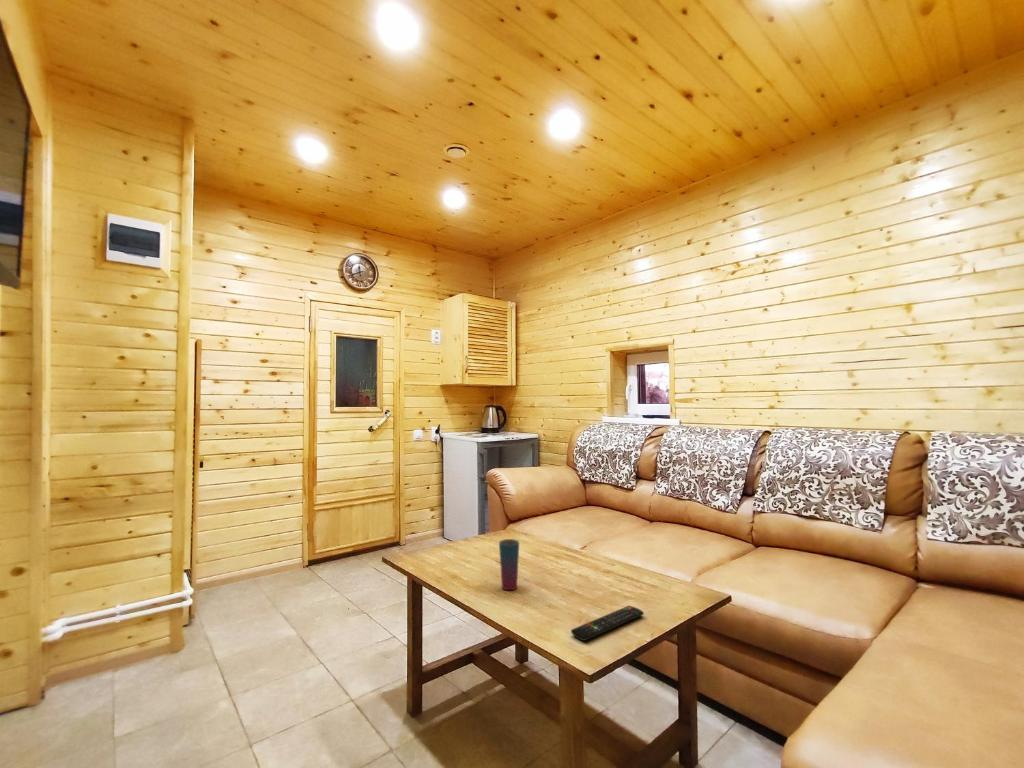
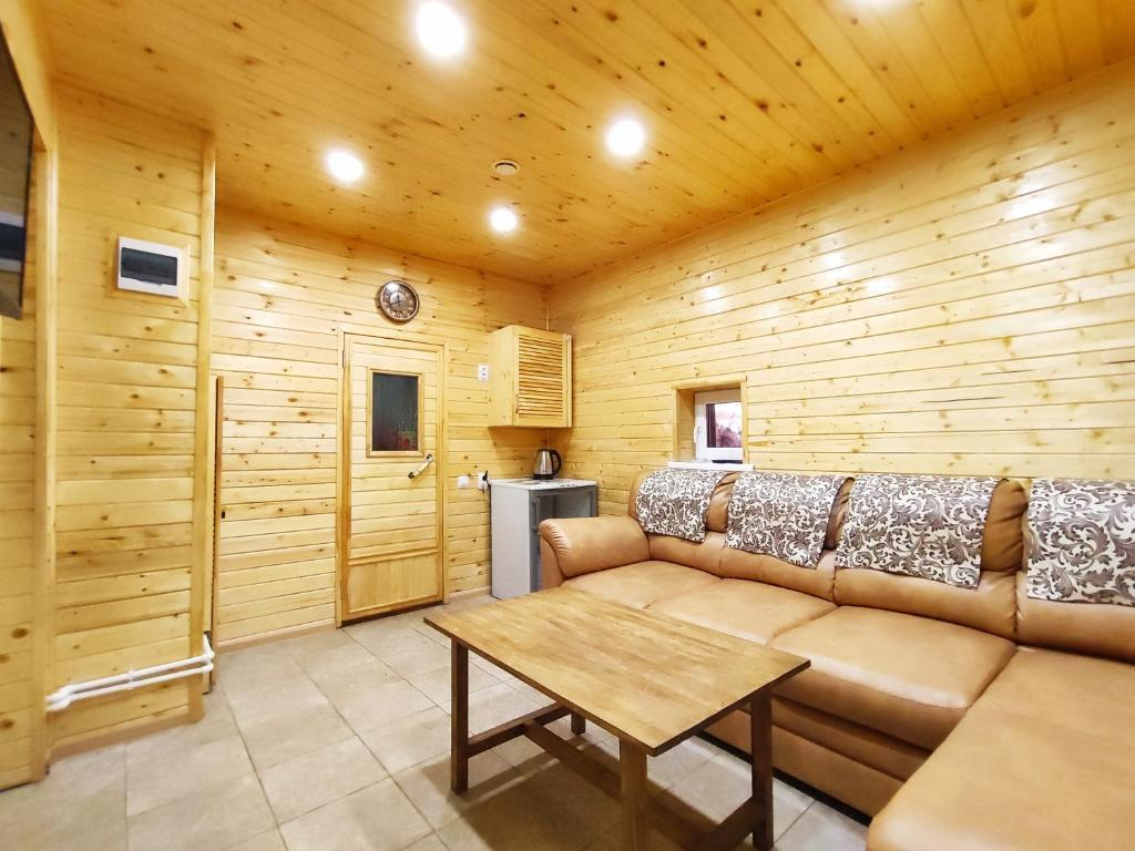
- cup (509, 564)
- remote control (609, 622)
